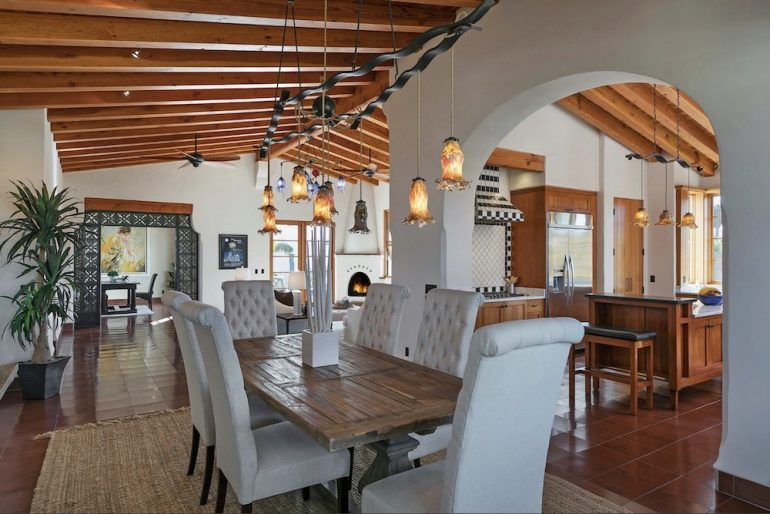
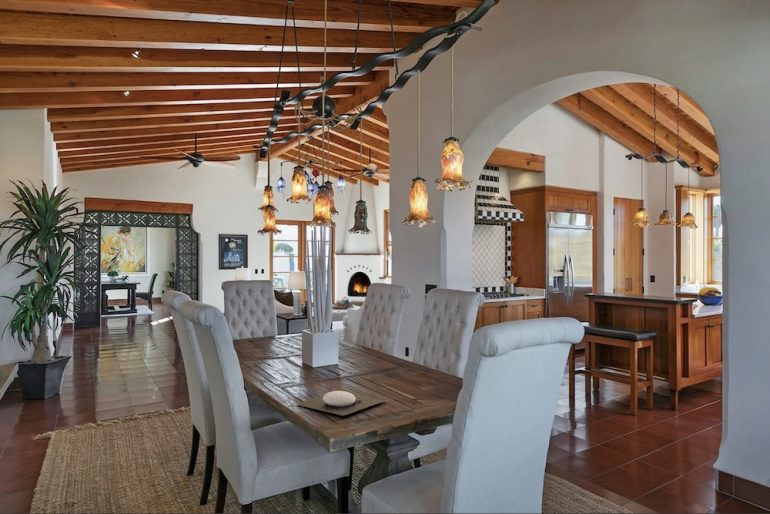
+ plate (341, 398)
